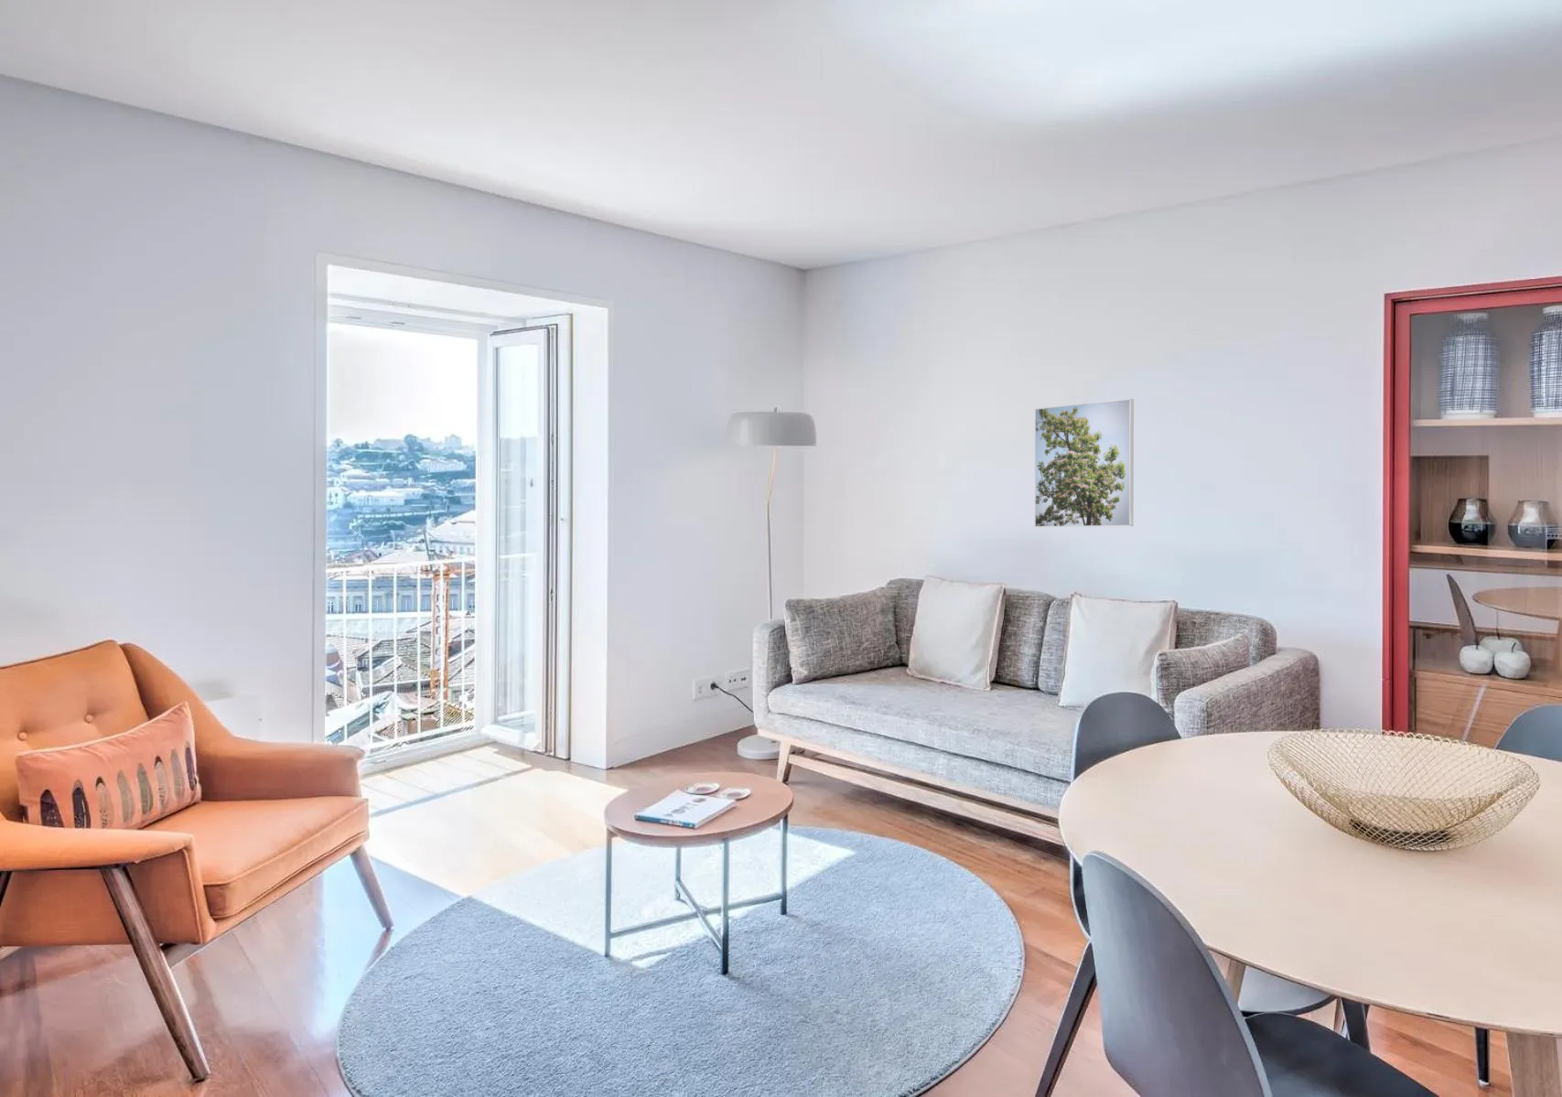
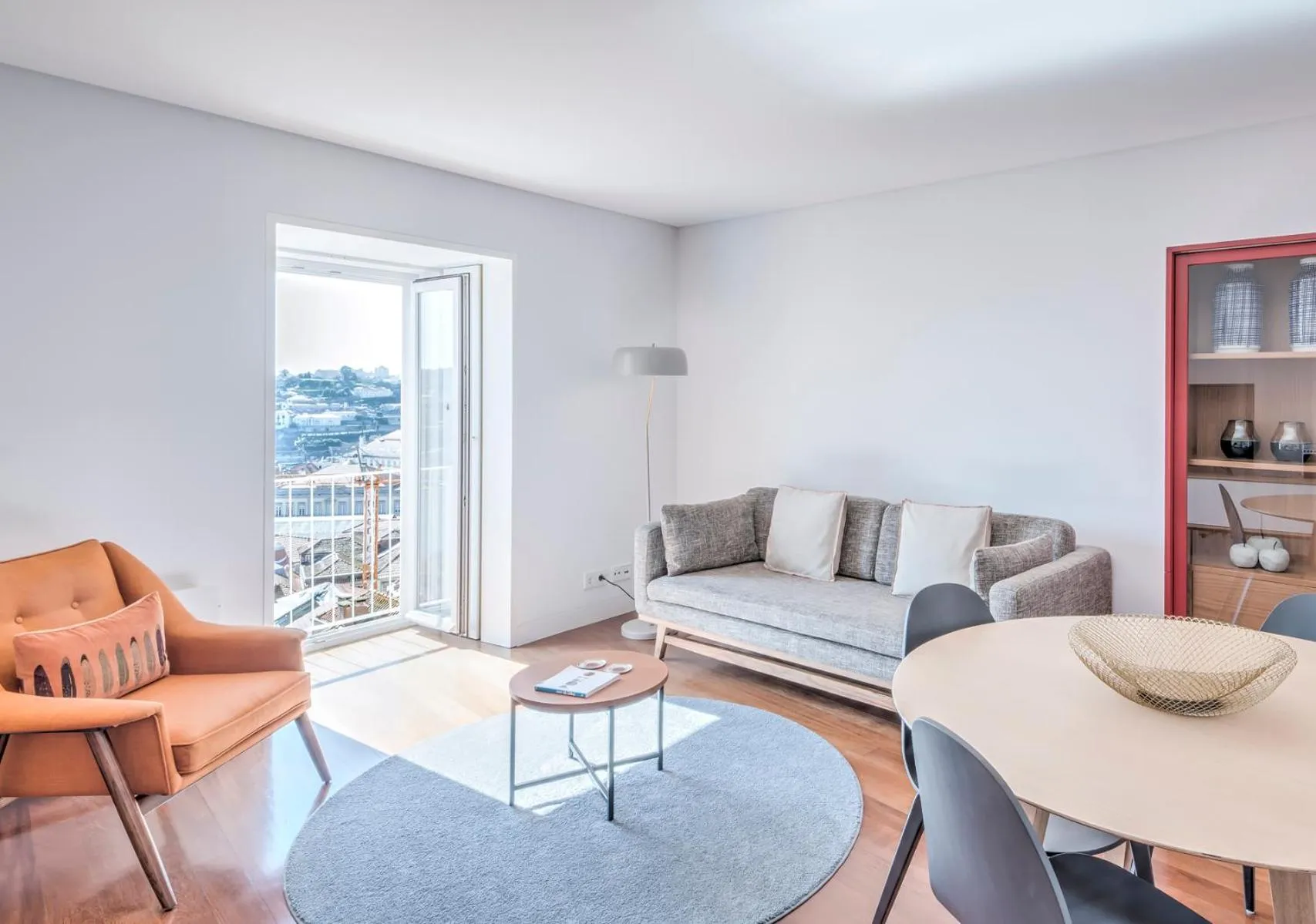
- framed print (1081, 464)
